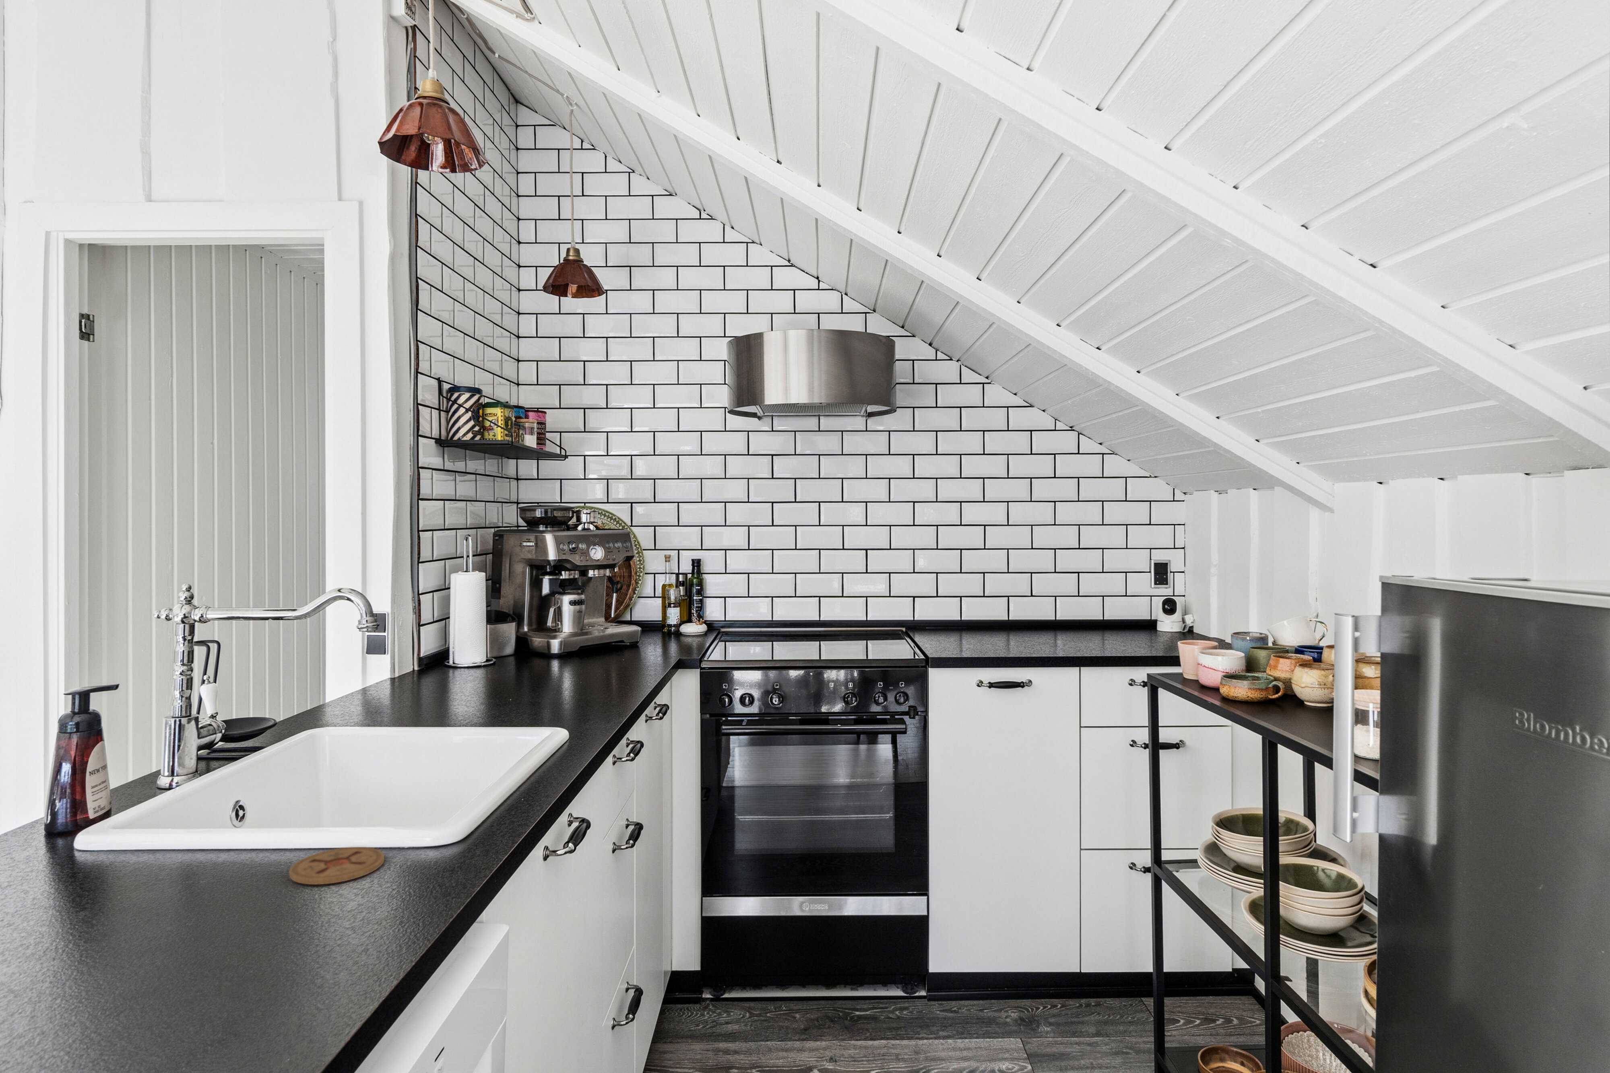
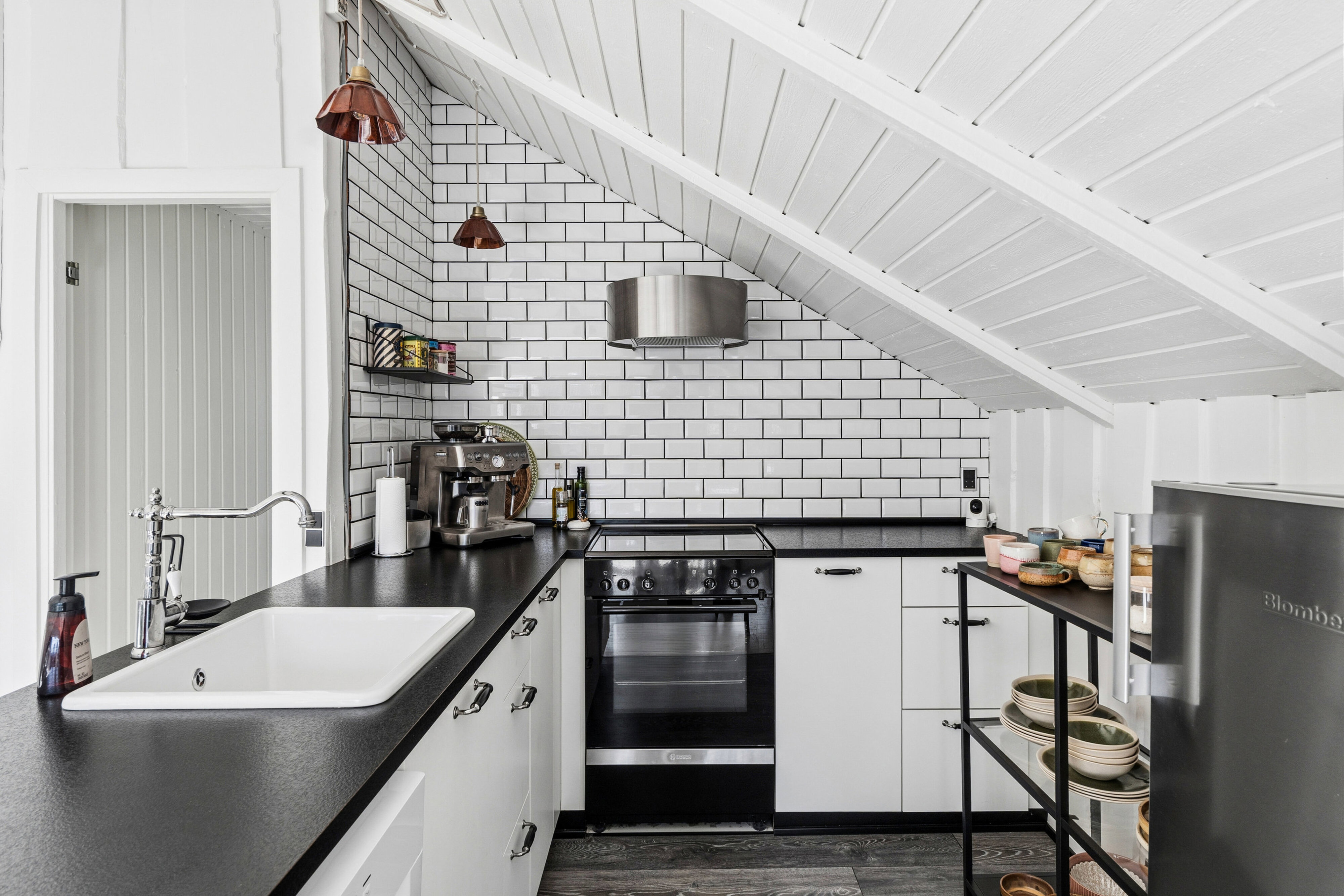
- coaster (338, 865)
